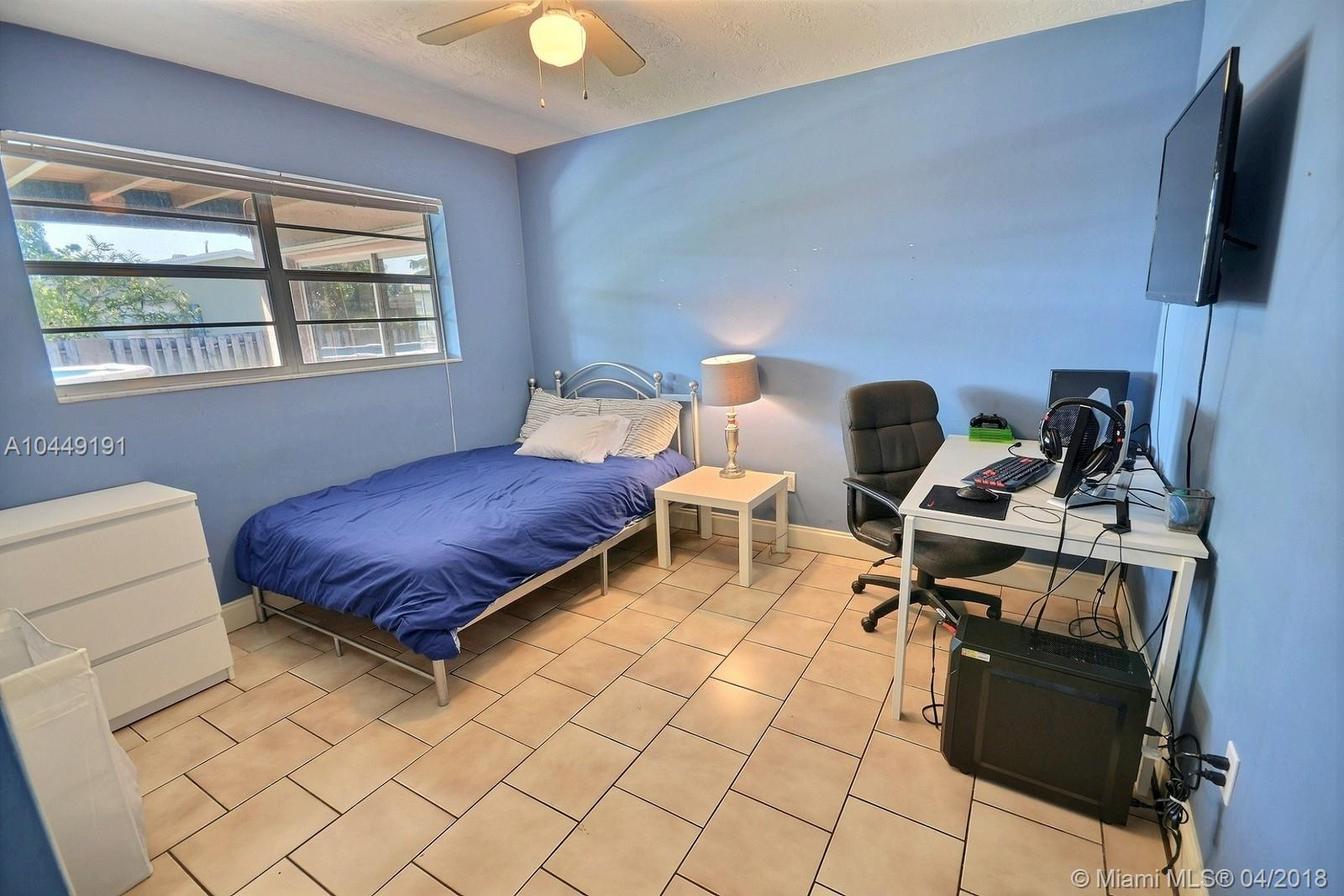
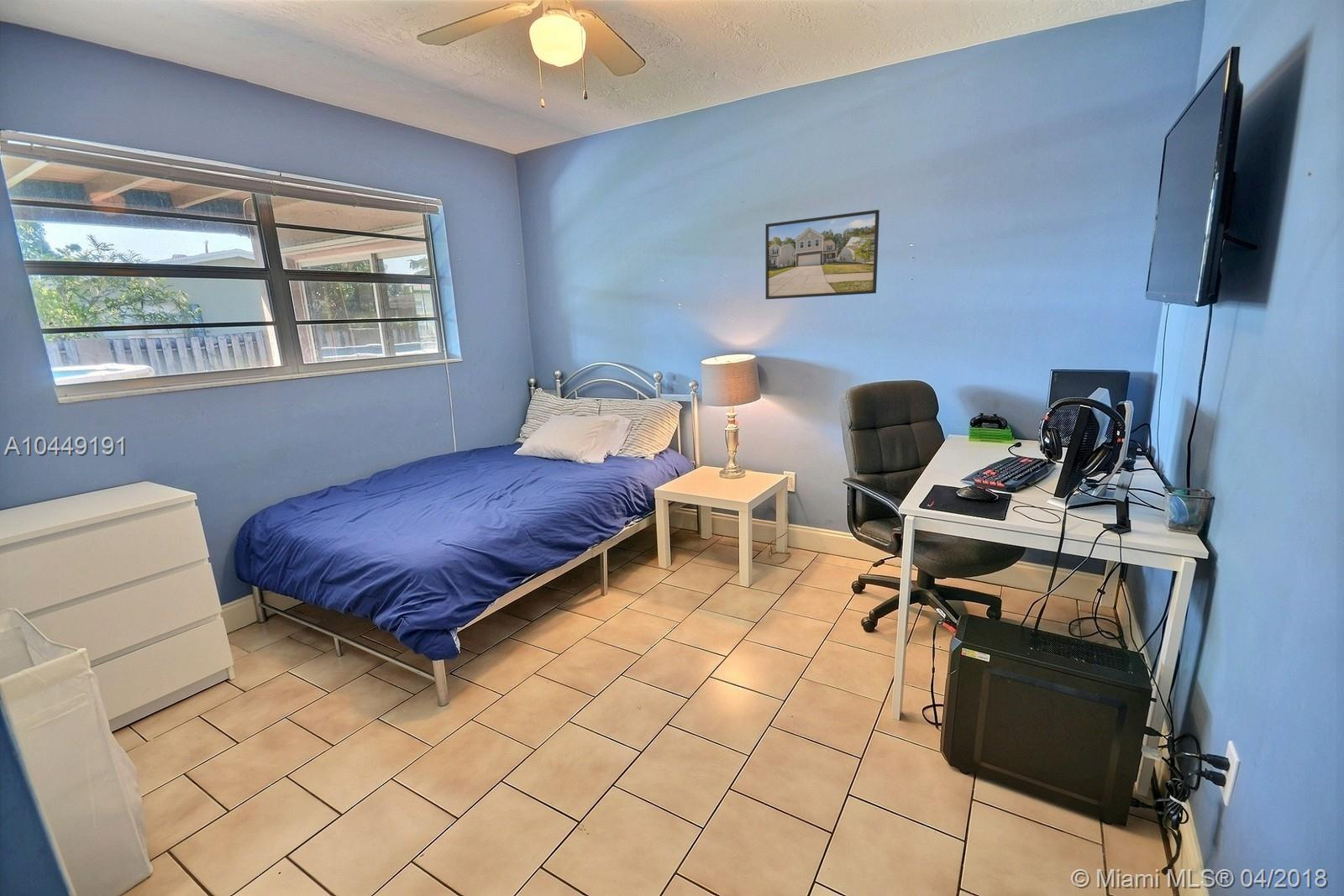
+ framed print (818, 257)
